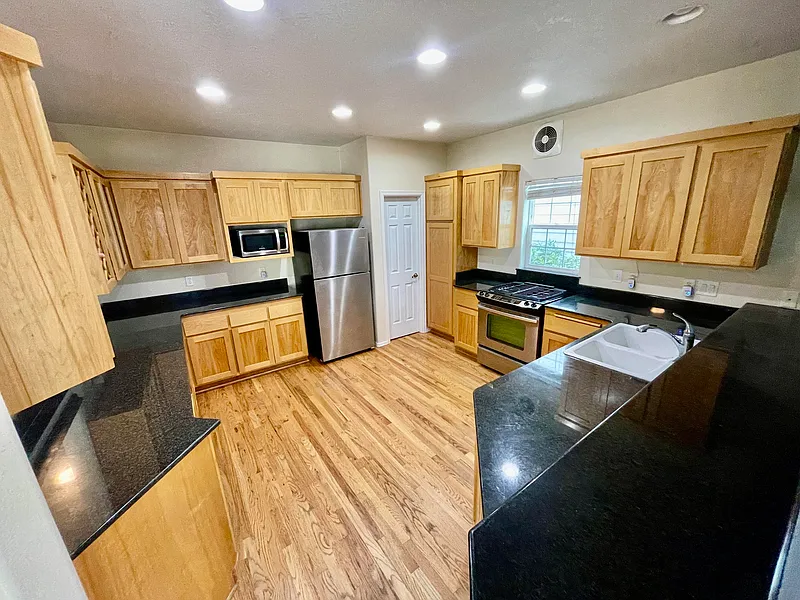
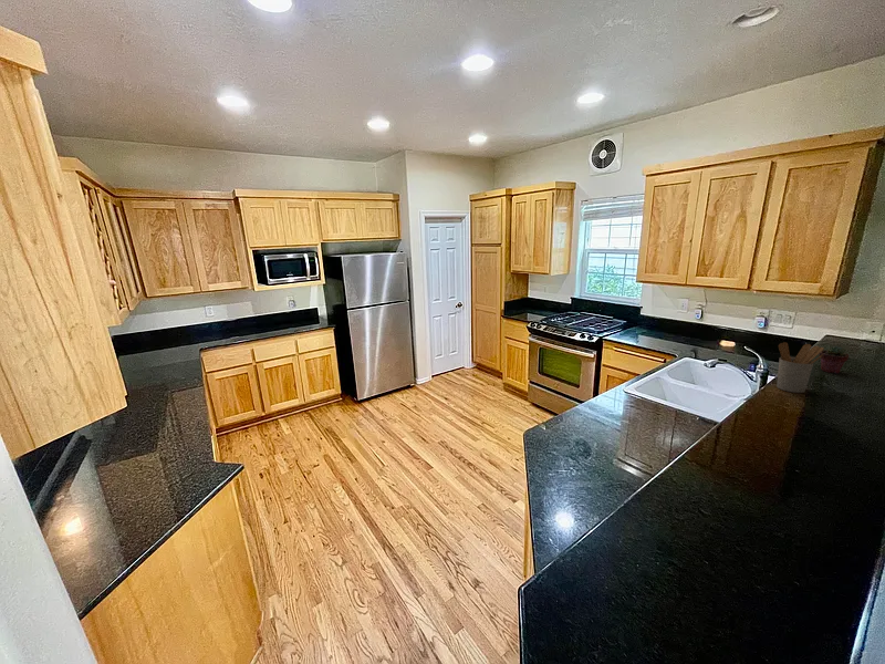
+ utensil holder (799, 366)
+ potted succulent (833, 359)
